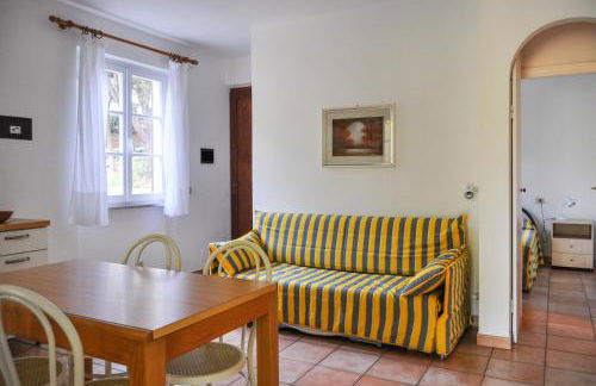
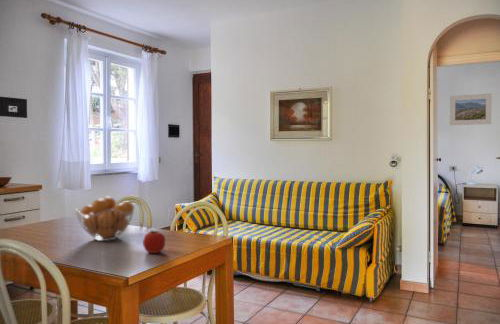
+ apple (154, 240)
+ fruit basket (106, 218)
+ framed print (470, 109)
